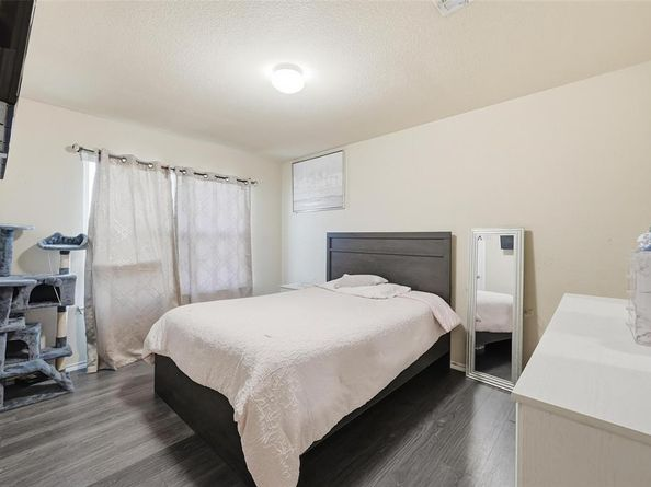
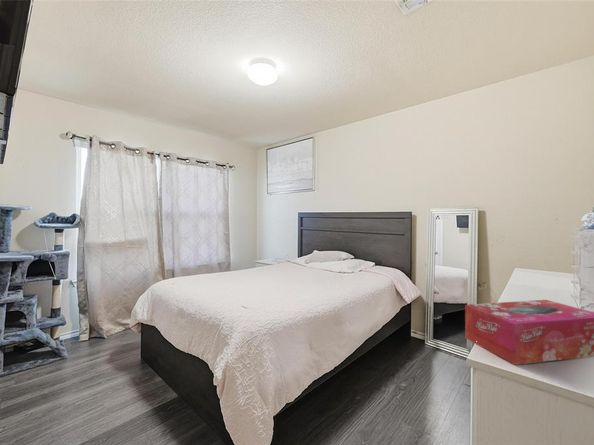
+ tissue box (532, 327)
